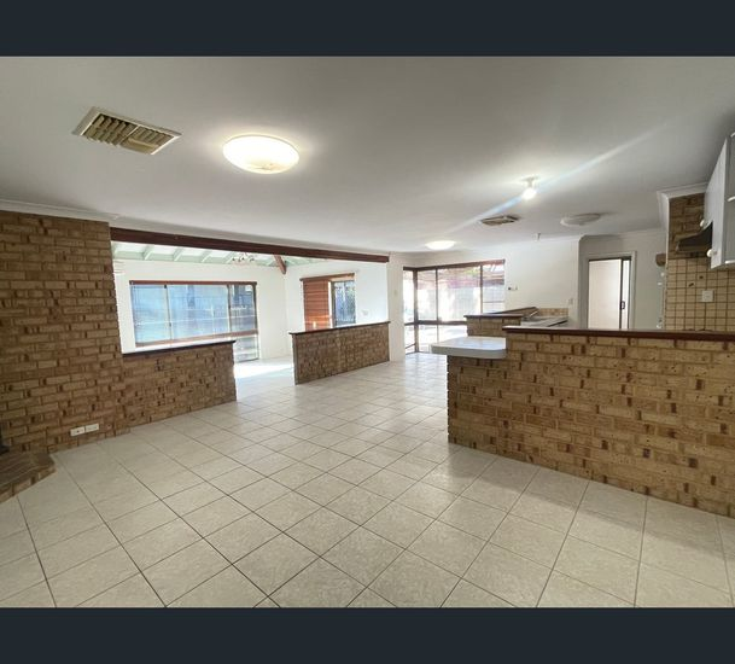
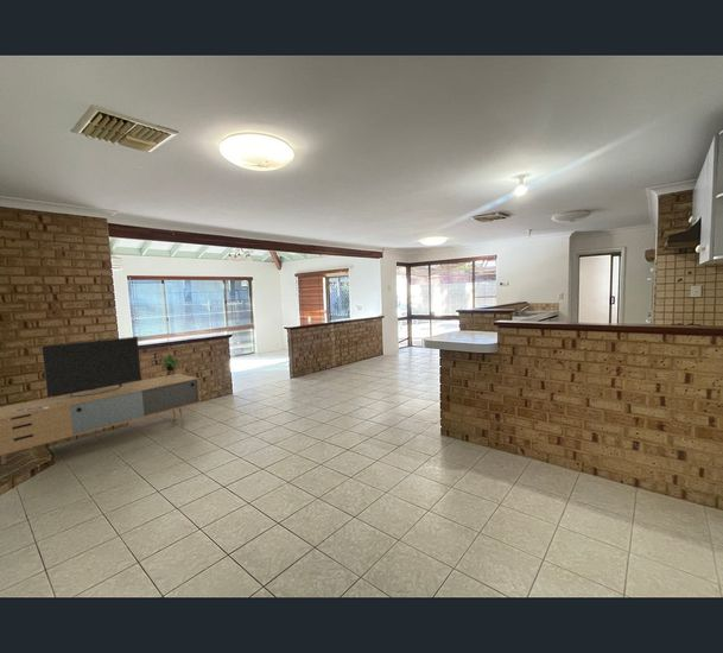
+ media console (99, 391)
